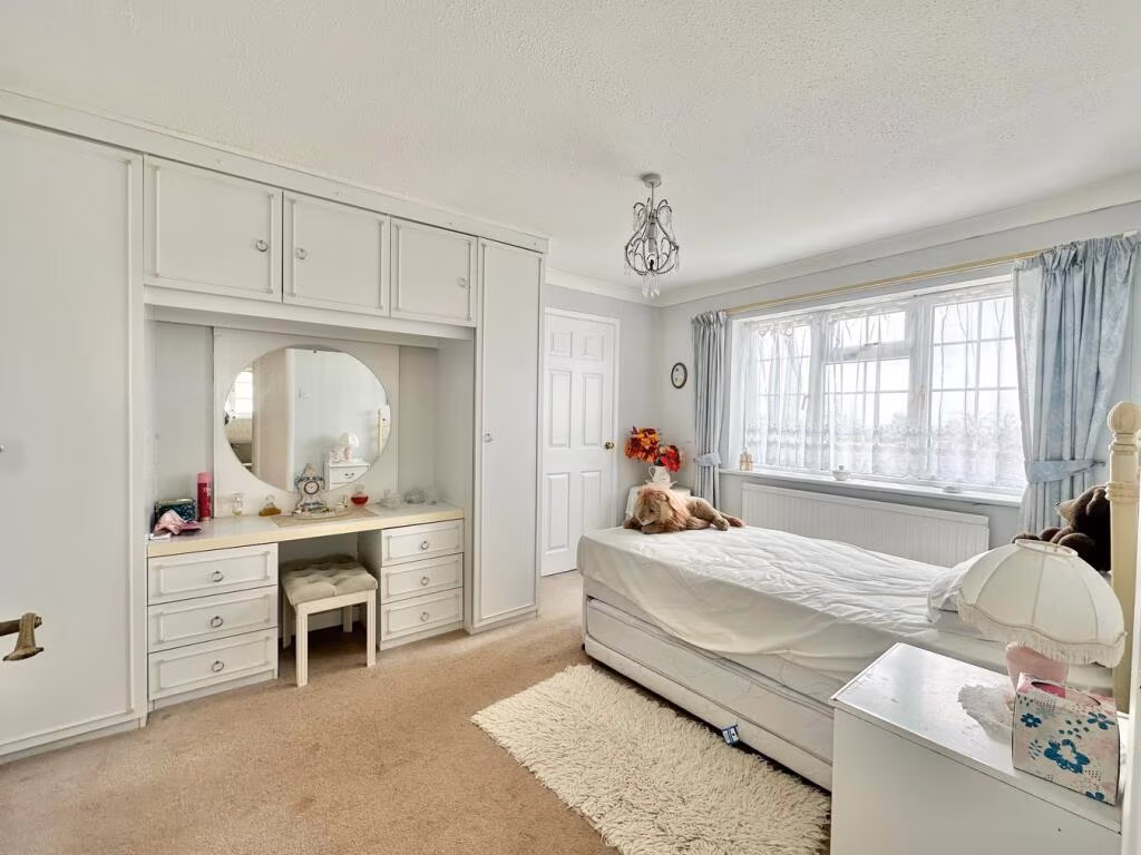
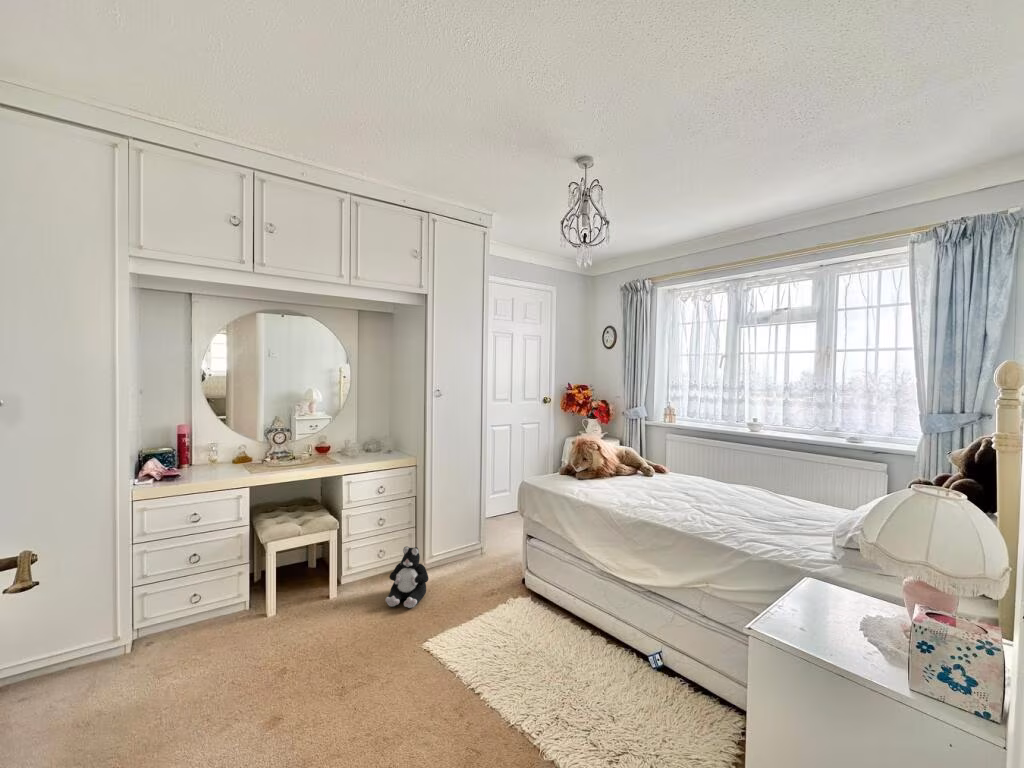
+ plush toy (407, 574)
